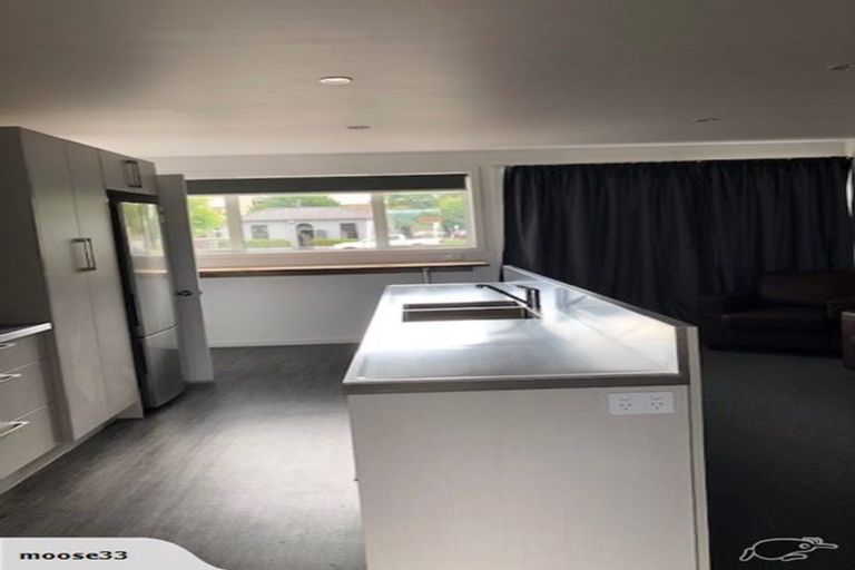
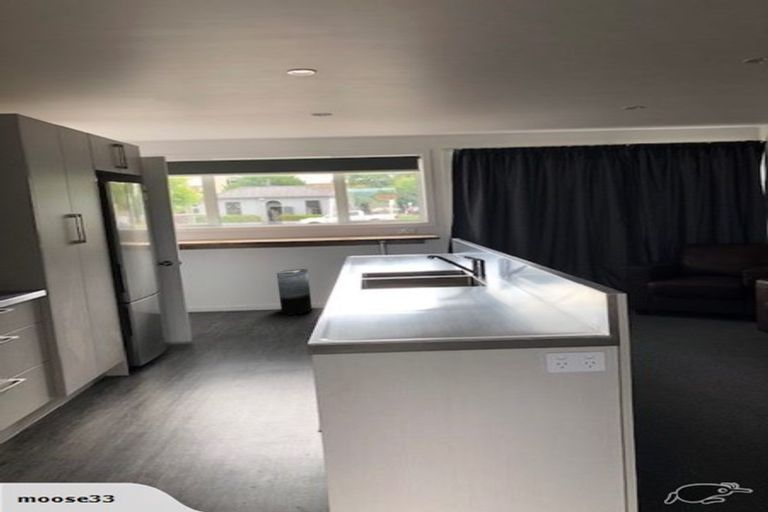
+ trash can (294, 291)
